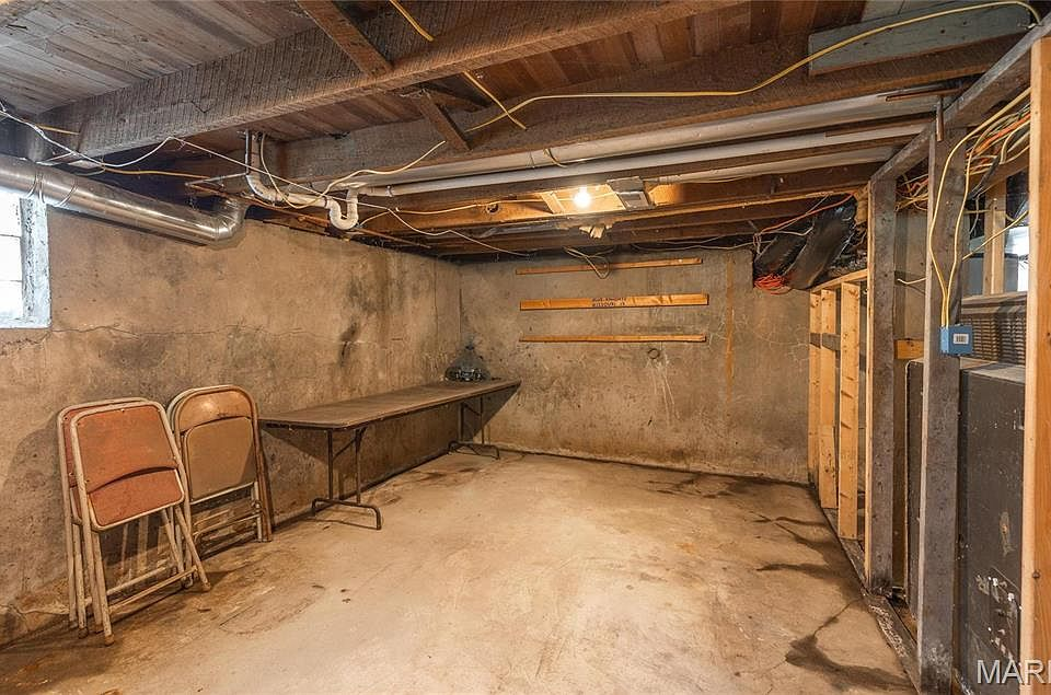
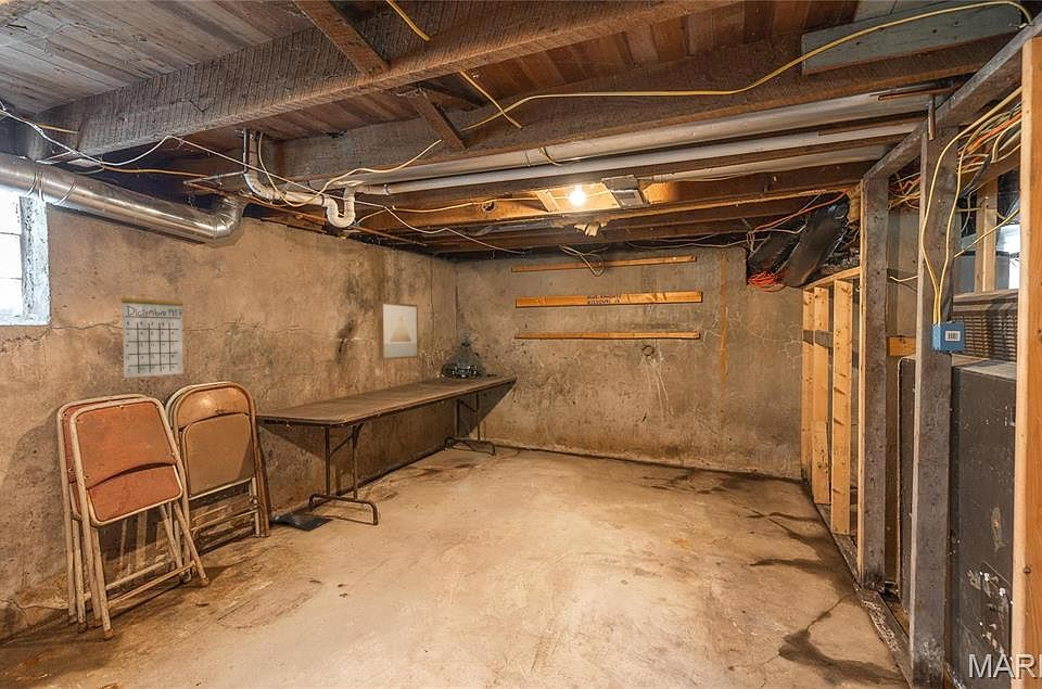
+ calendar (154, 329)
+ bag (302, 518)
+ wall art (399, 331)
